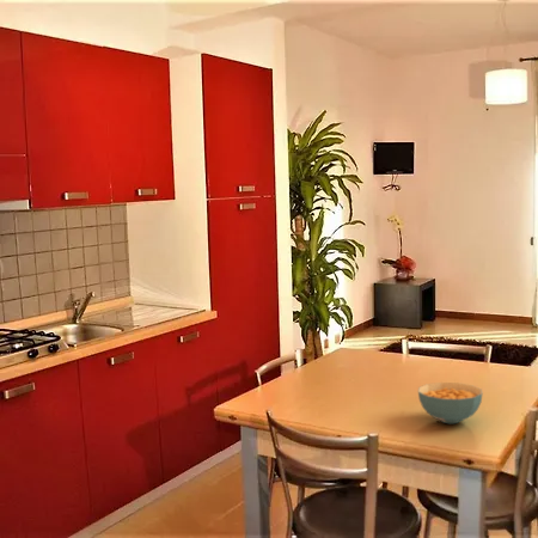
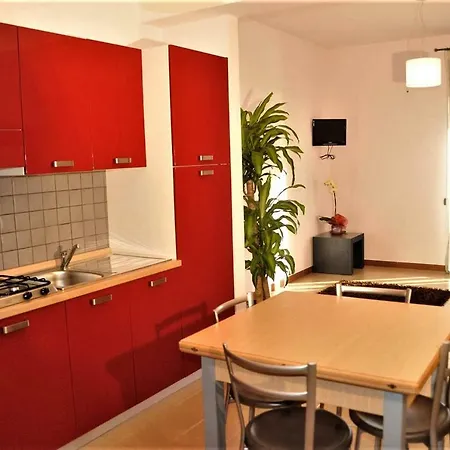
- cereal bowl (450, 405)
